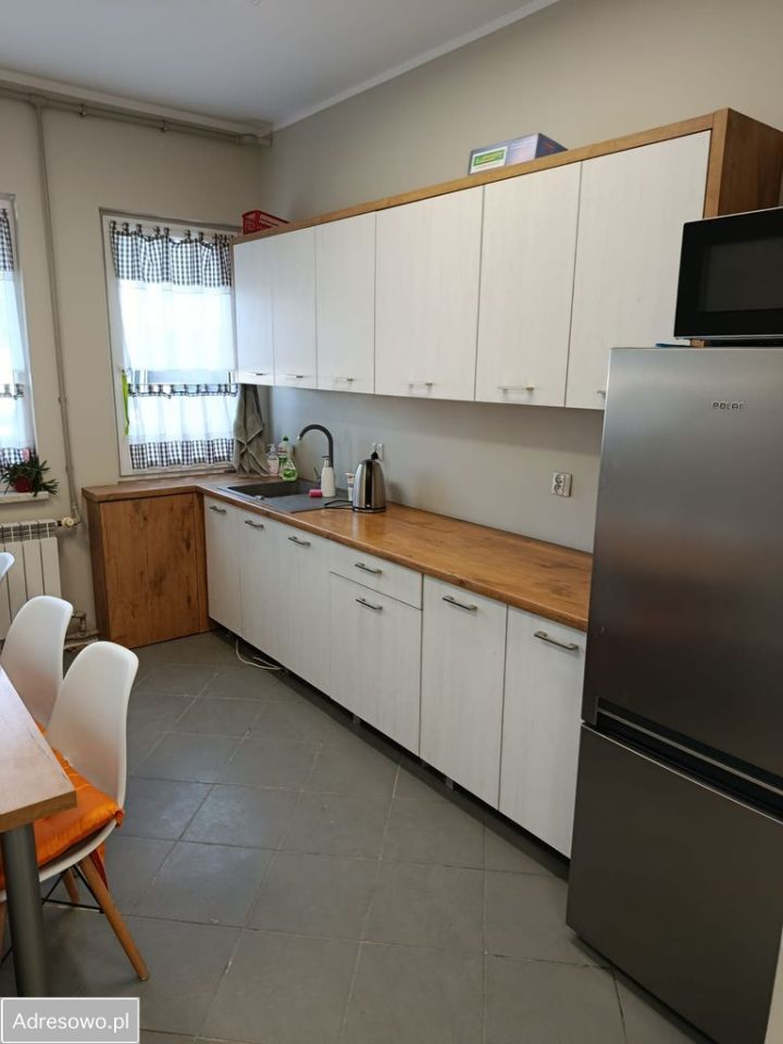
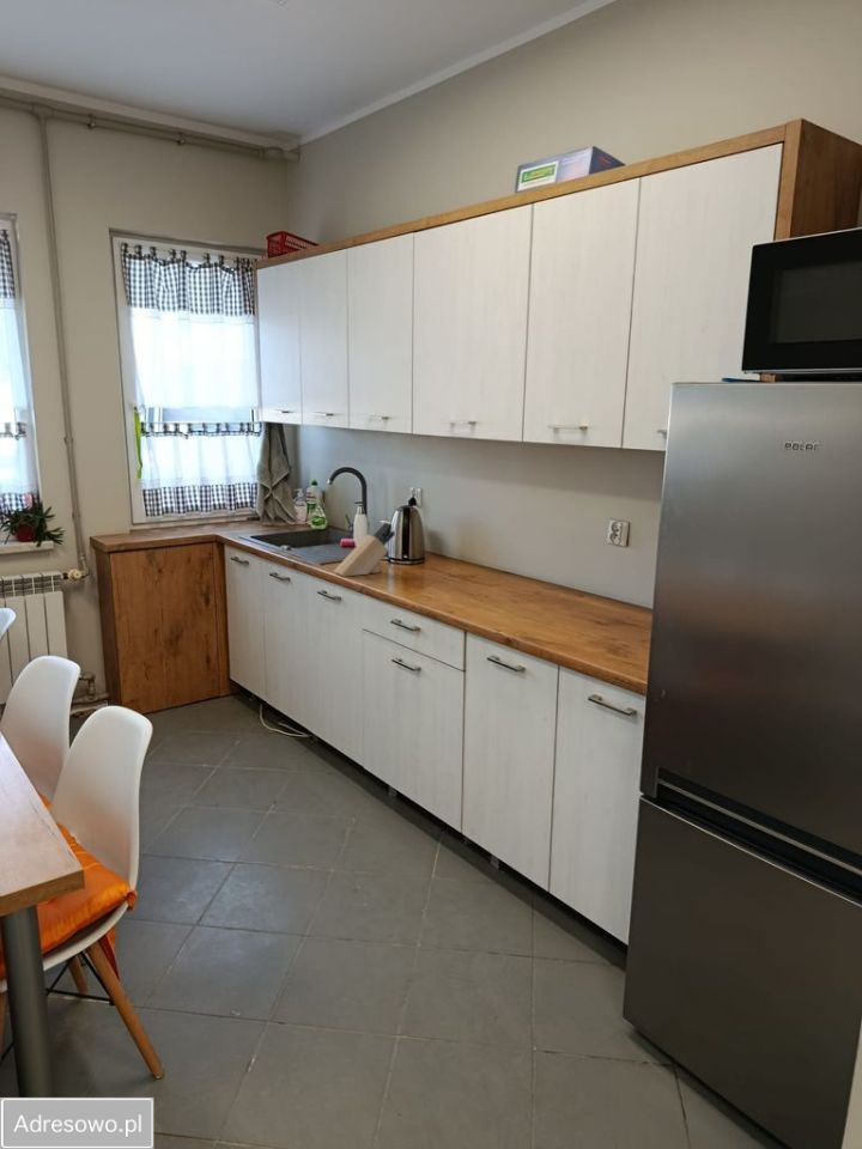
+ knife block (365, 548)
